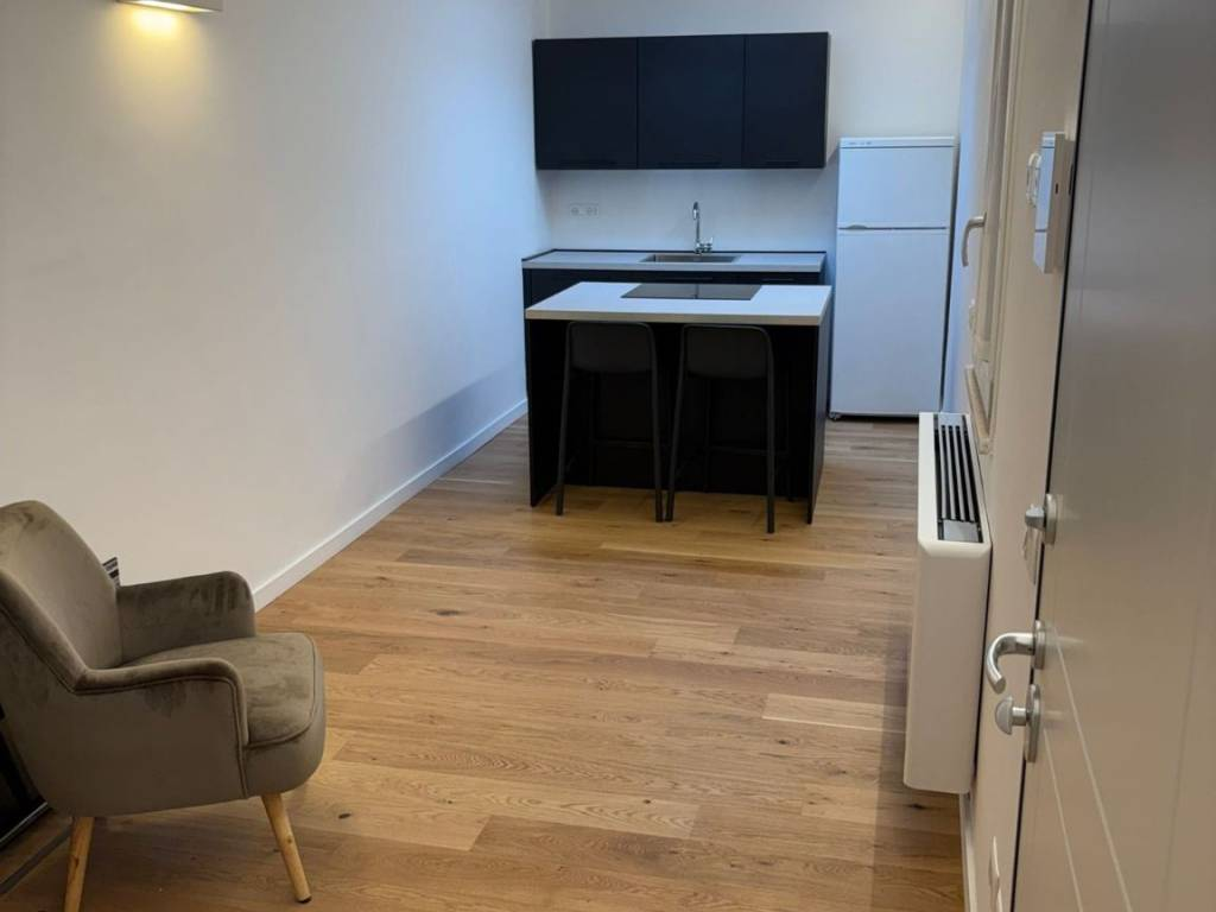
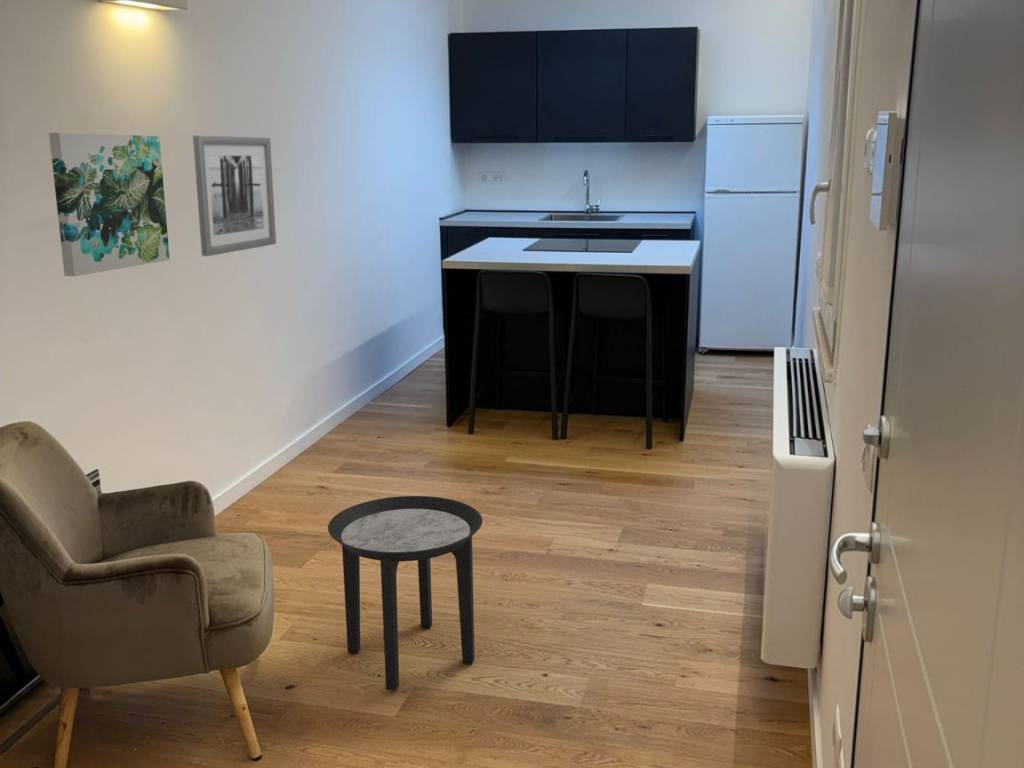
+ wall art (237, 194)
+ side table (396, 590)
+ wall art (114, 202)
